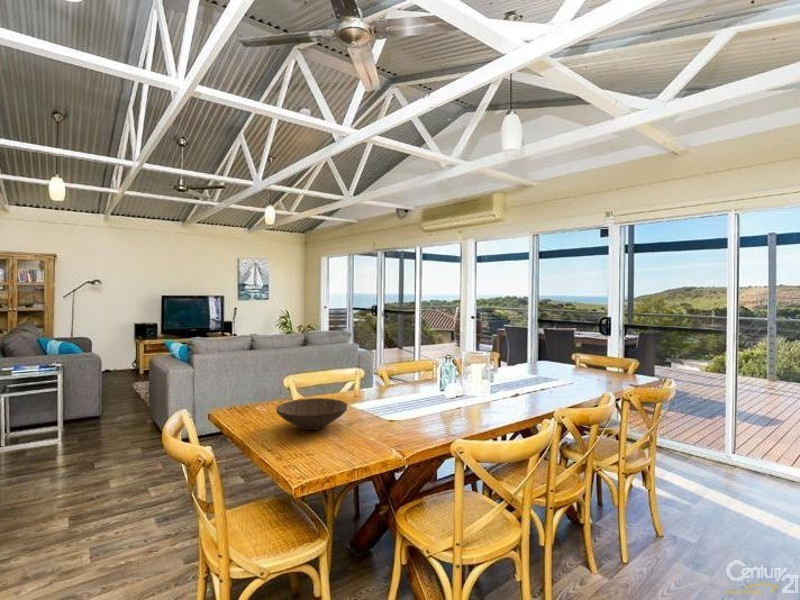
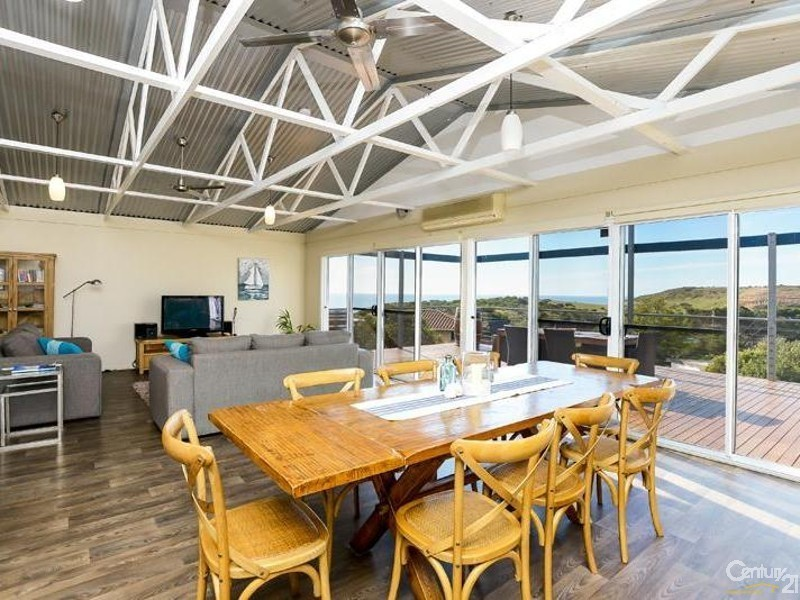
- wooden bowl (312, 416)
